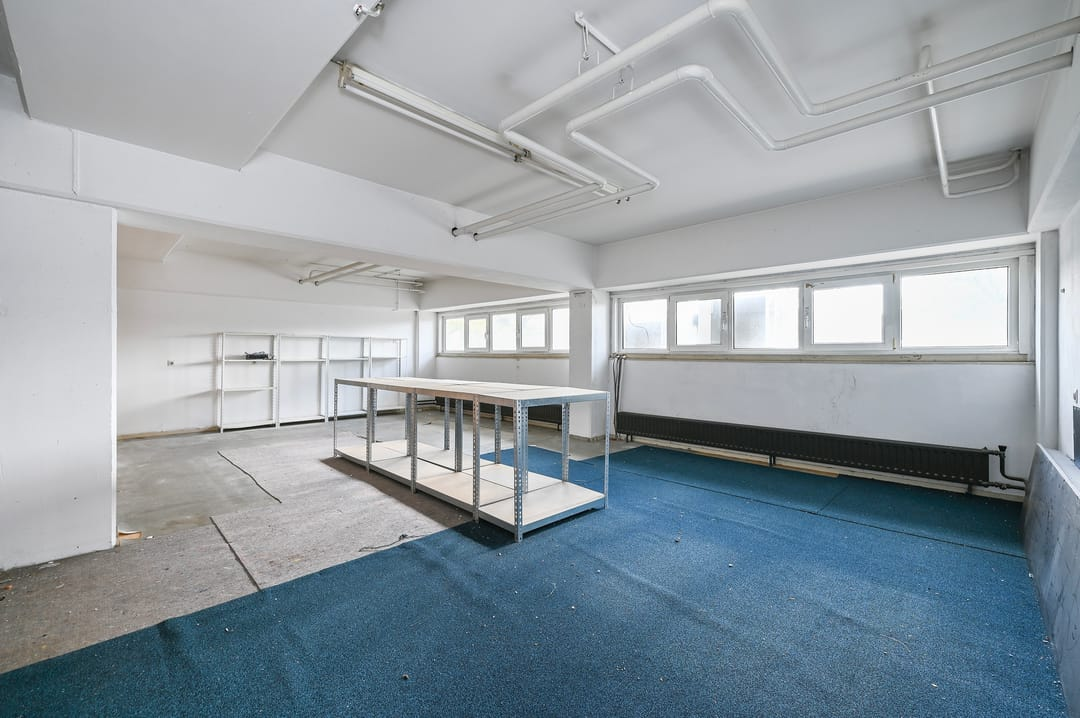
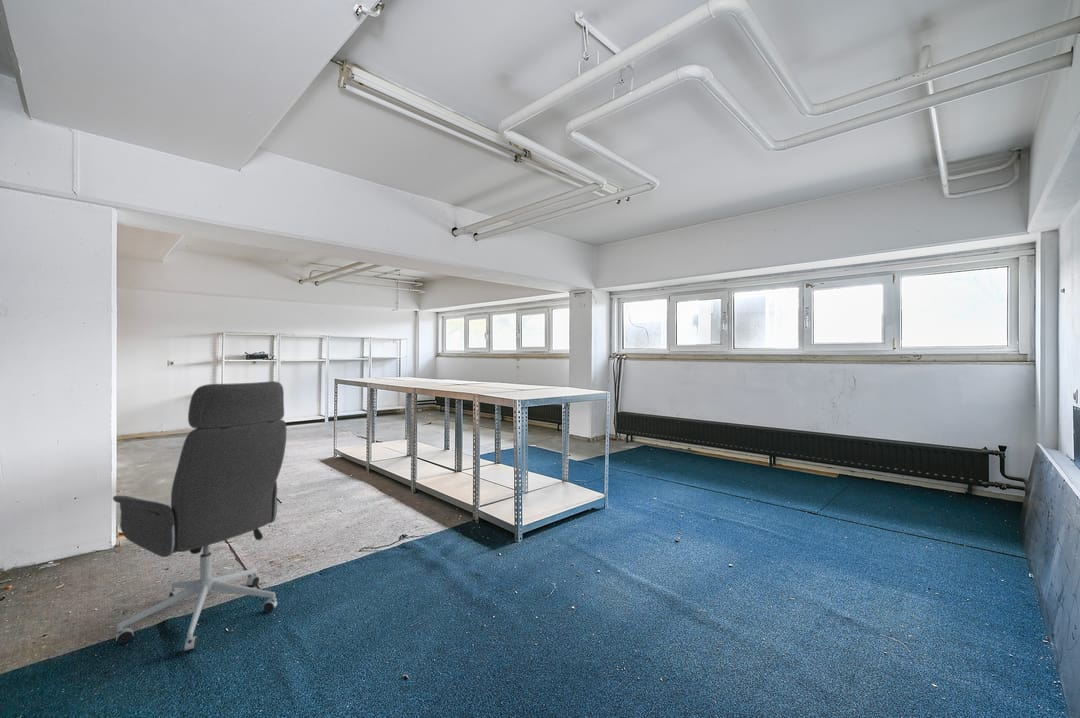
+ office chair (209, 499)
